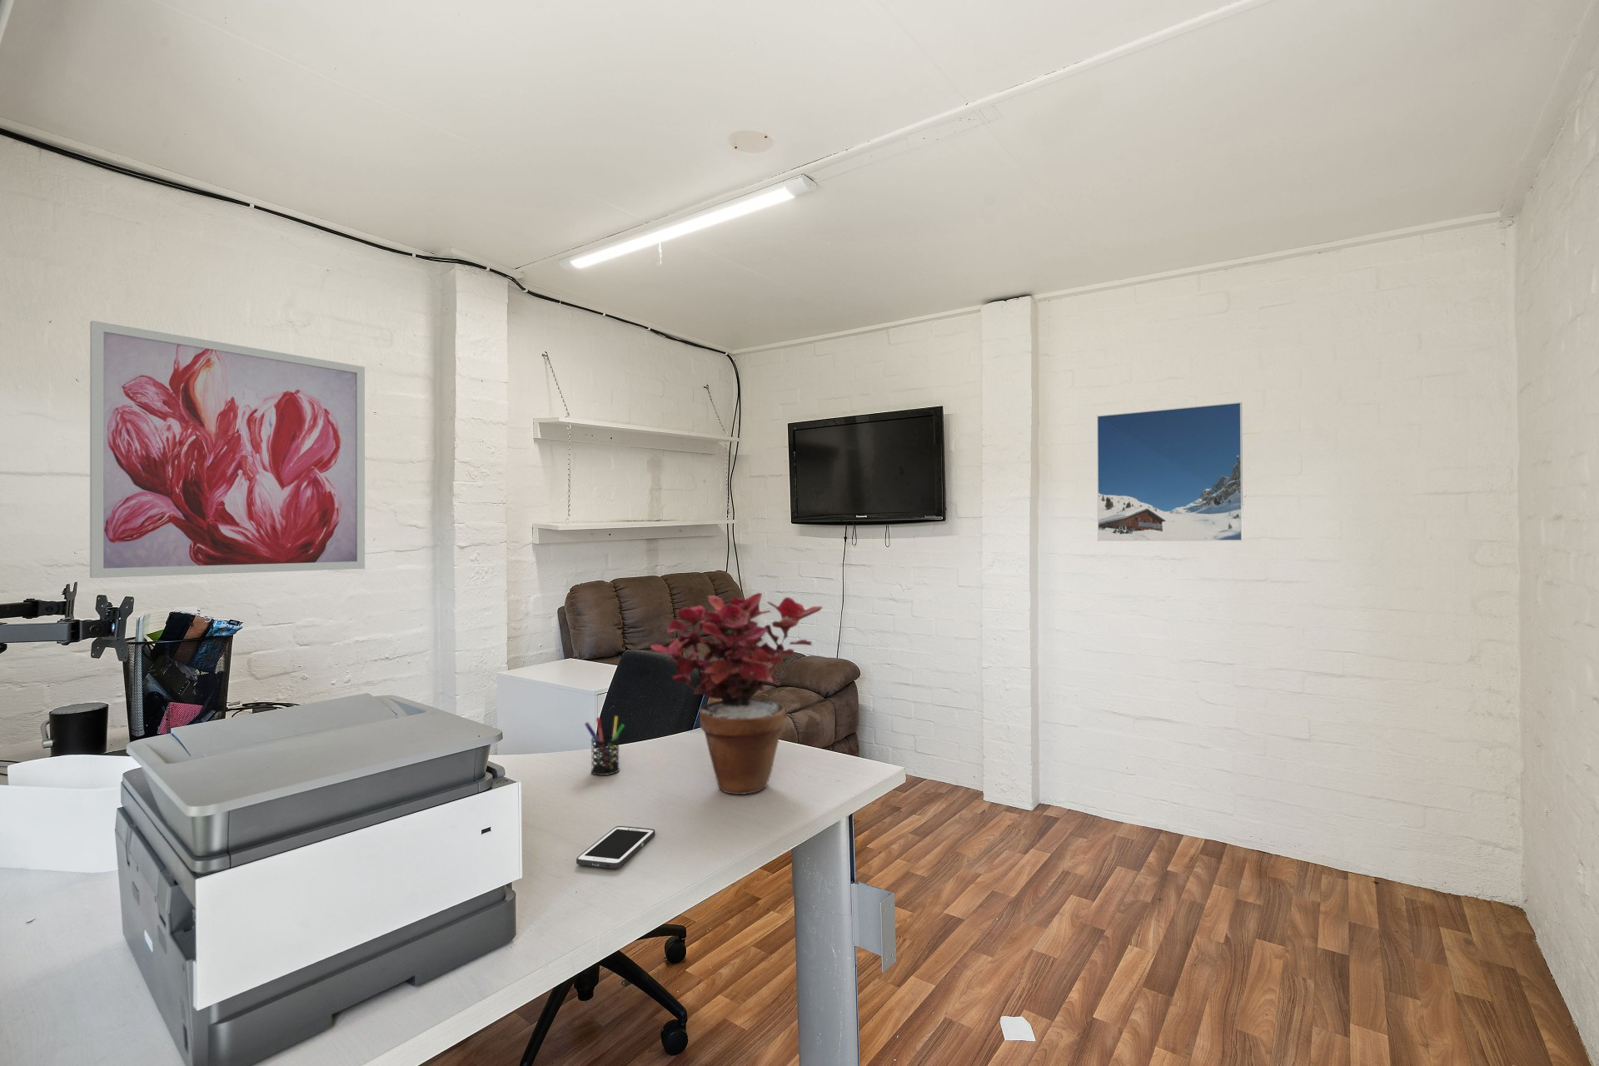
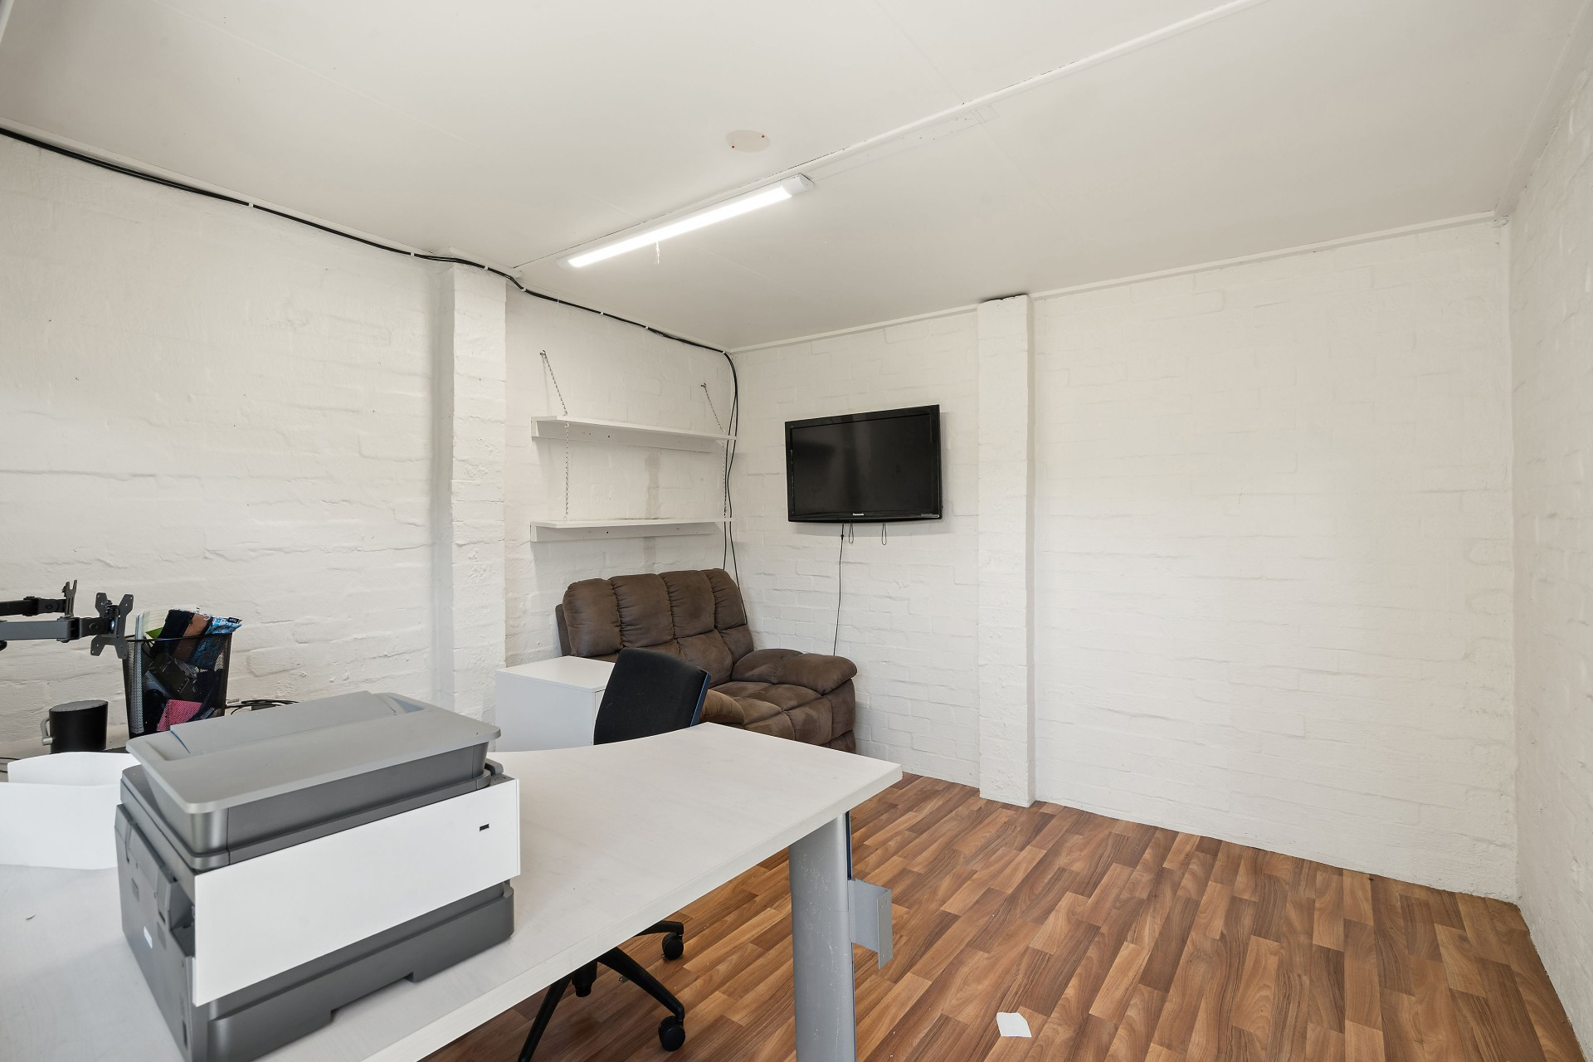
- pen holder (607, 742)
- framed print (1166, 475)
- wall art (243, 459)
- cell phone (617, 846)
- potted plant (734, 688)
